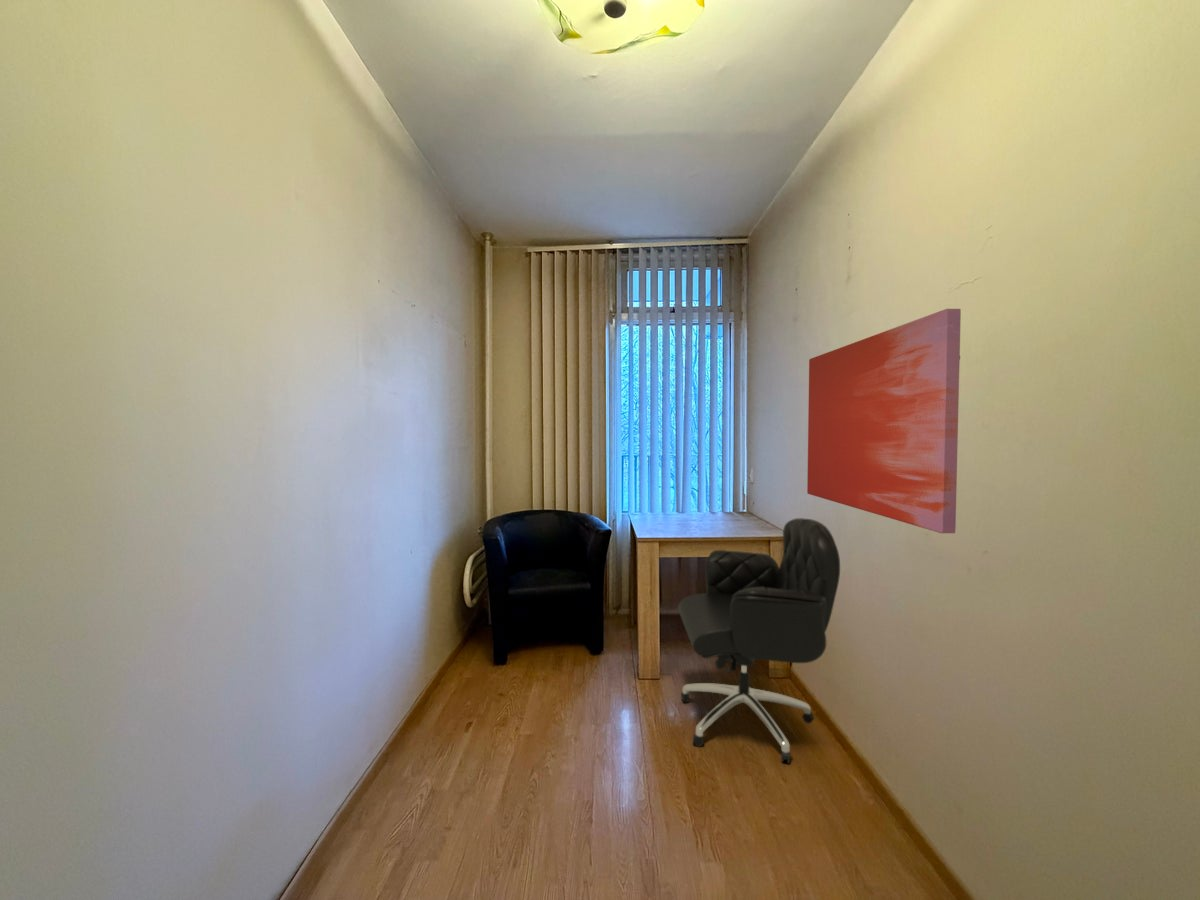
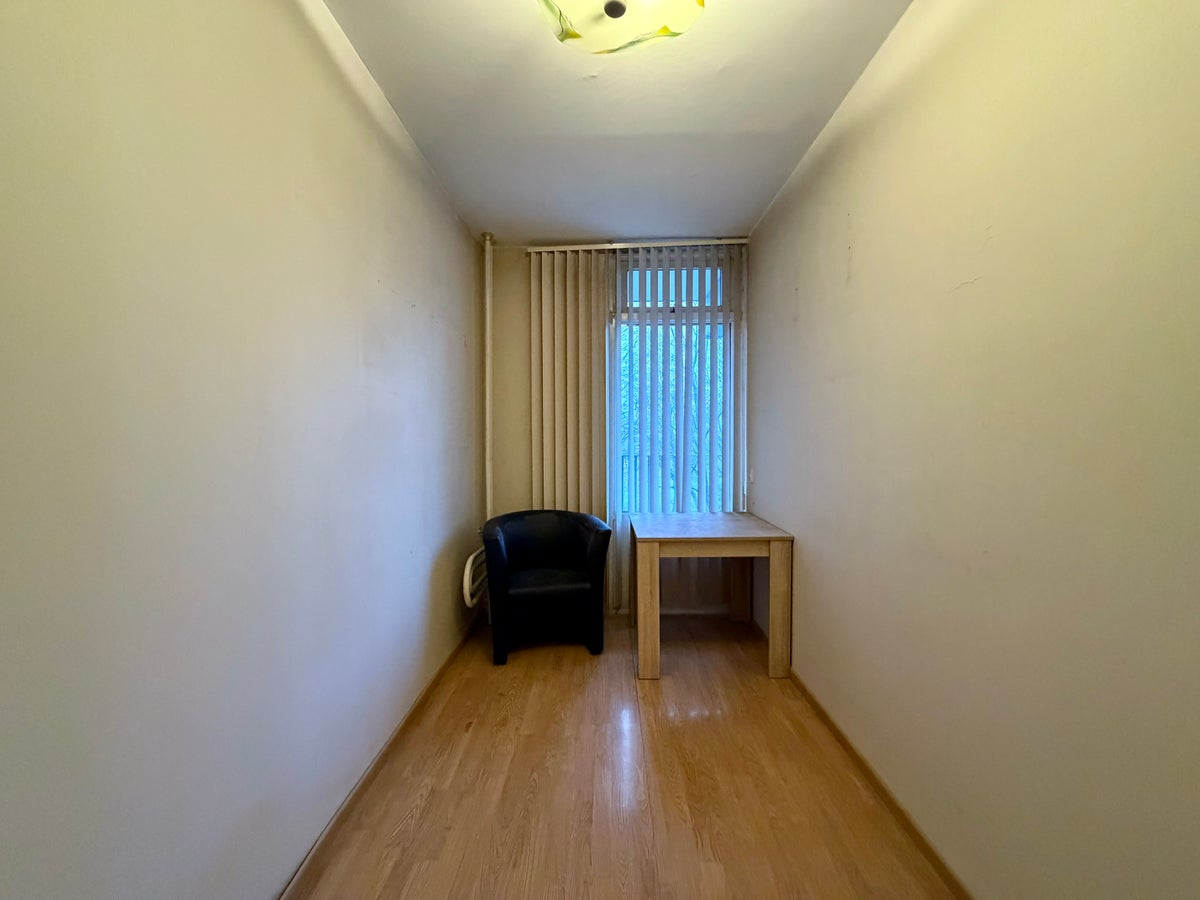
- wall art (864, 424)
- office chair (753, 620)
